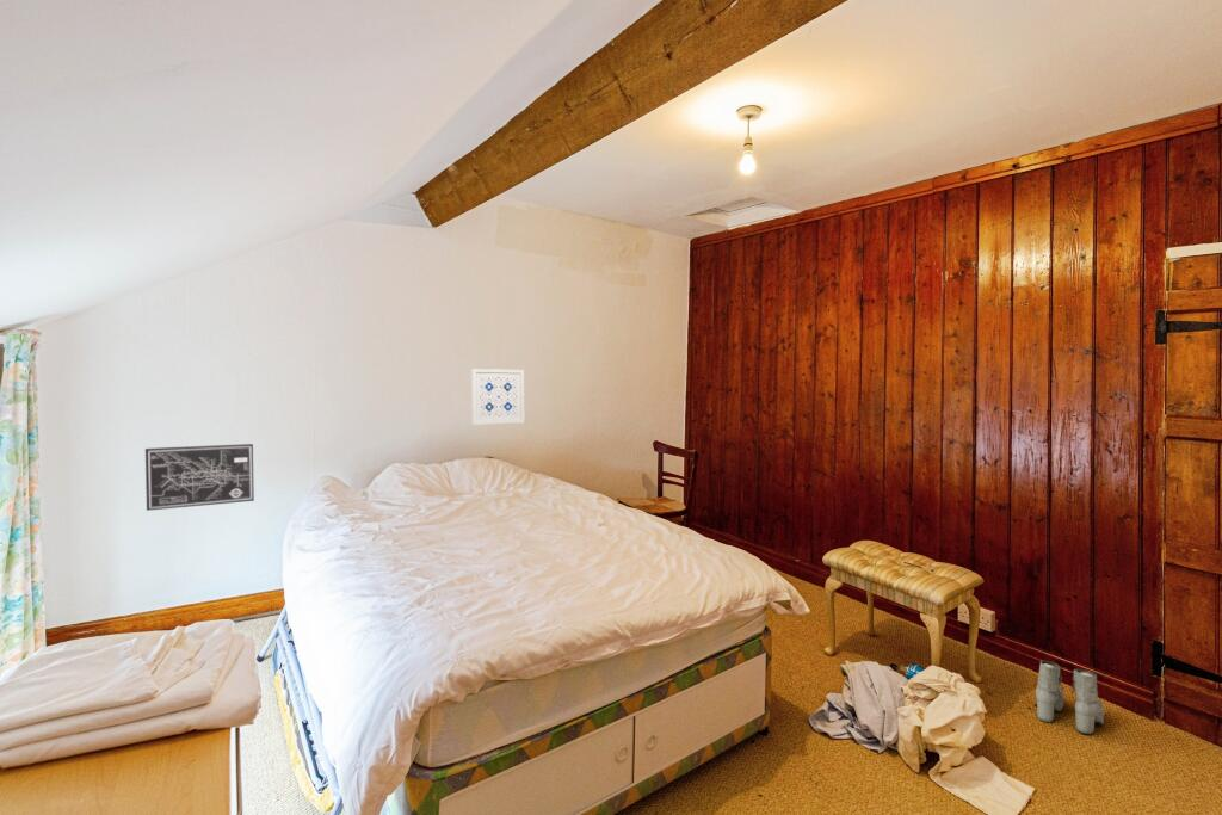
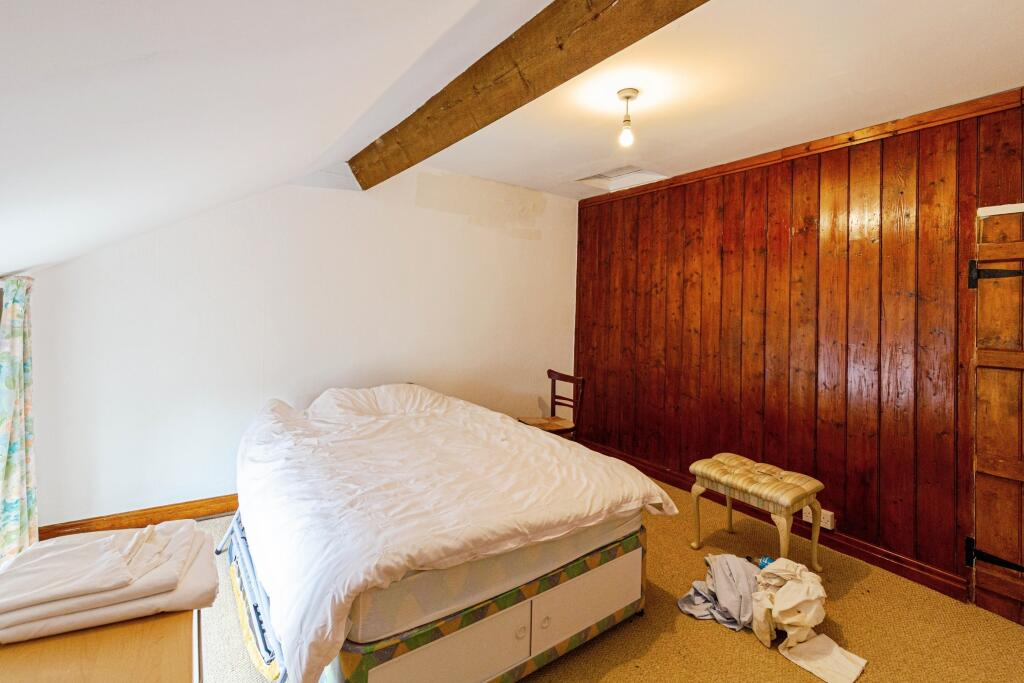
- boots (1072, 691)
- wall art (202, 475)
- wall art (498, 396)
